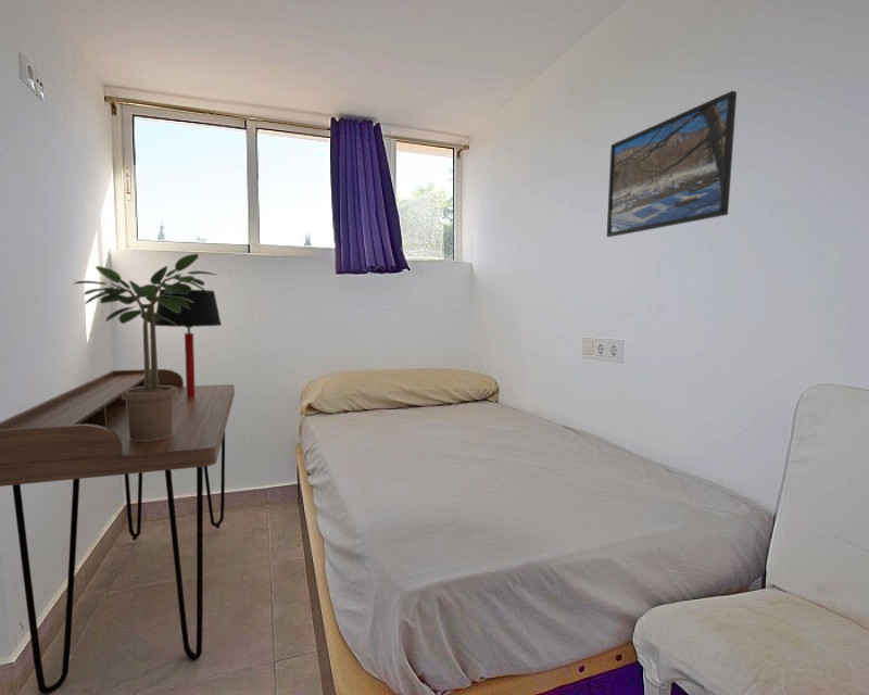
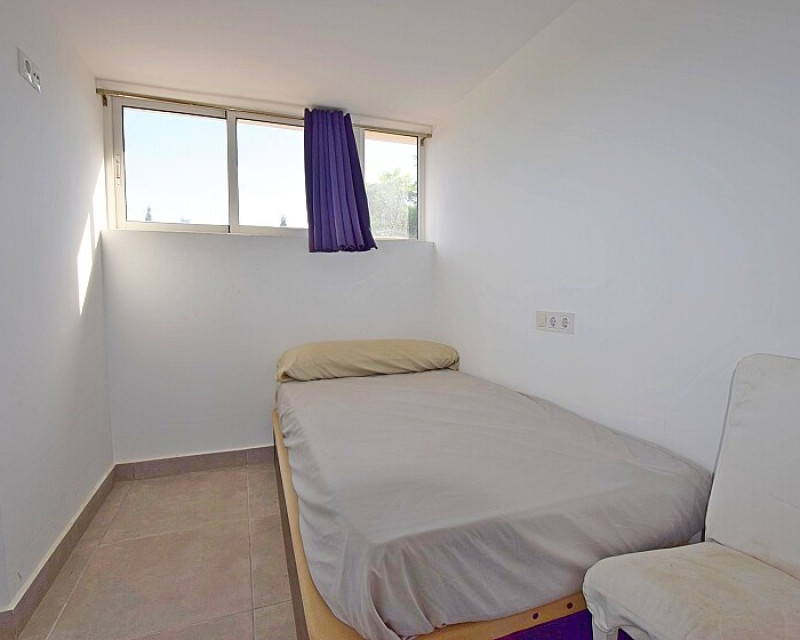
- potted plant (155, 344)
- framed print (662, 175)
- table lamp (189, 343)
- desk (166, 488)
